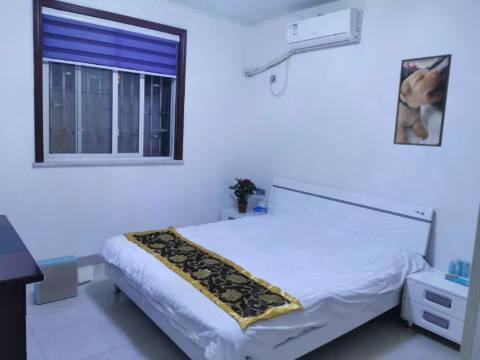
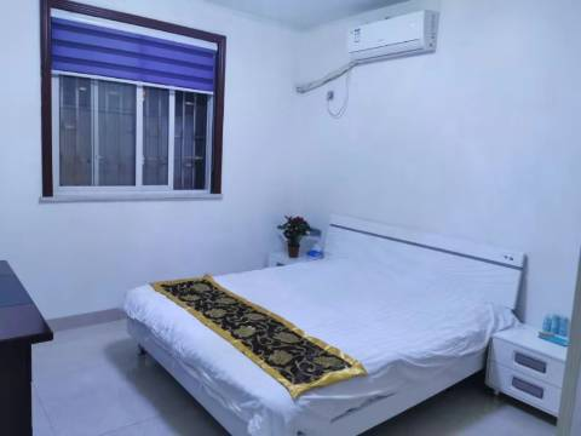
- storage bin (67, 273)
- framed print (420, 101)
